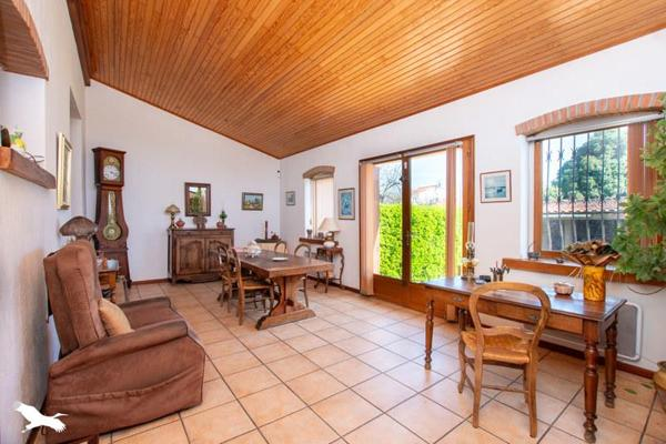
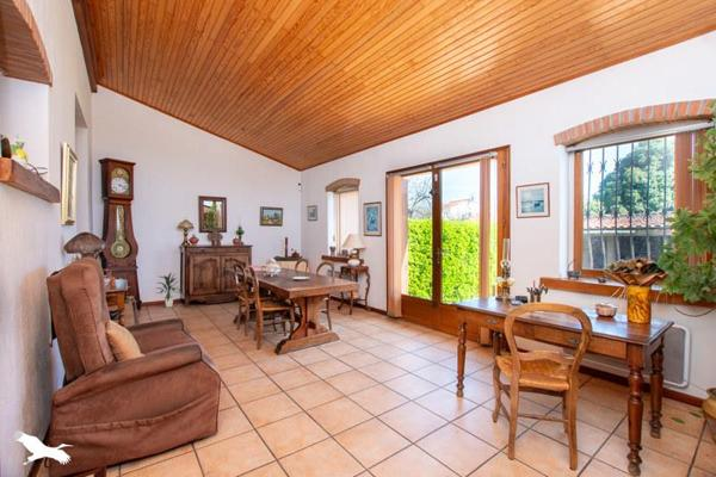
+ indoor plant (167, 289)
